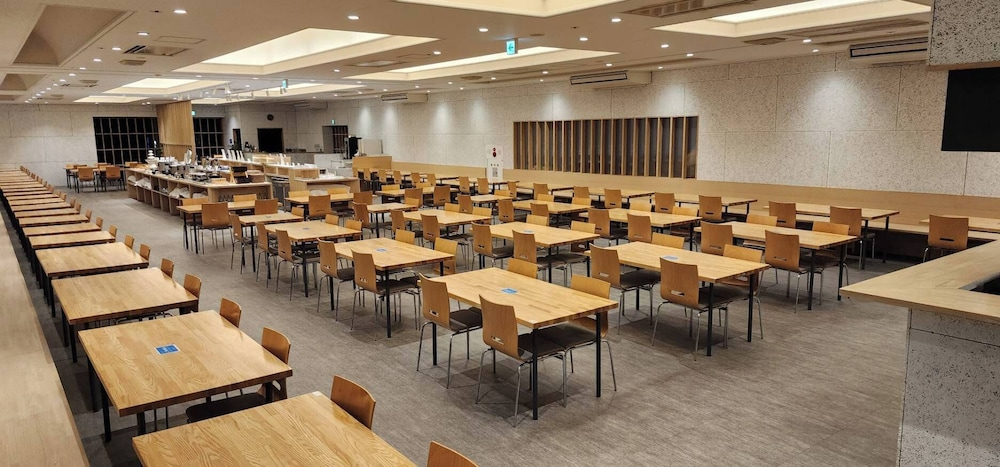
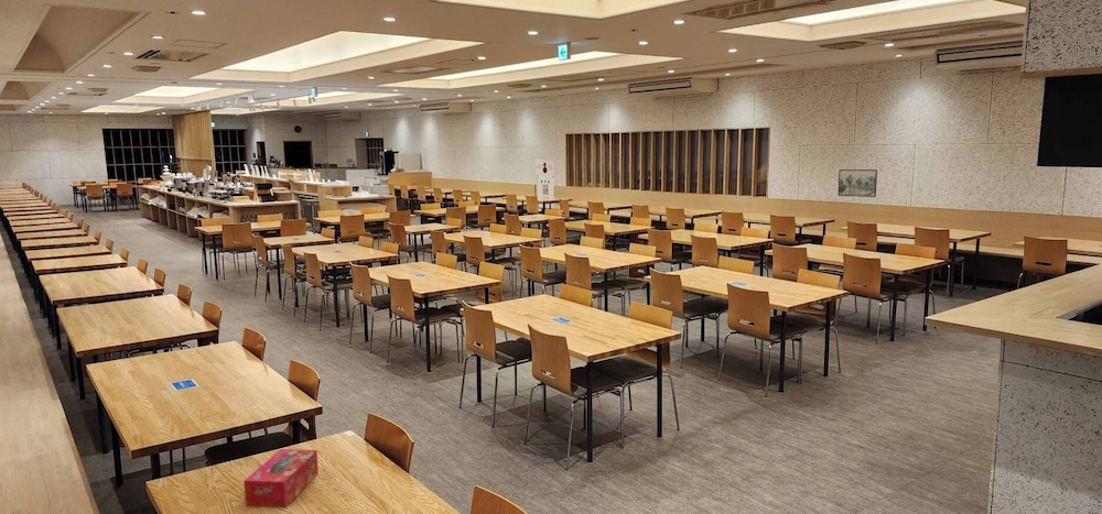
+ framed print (856, 183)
+ tissue box (282, 477)
